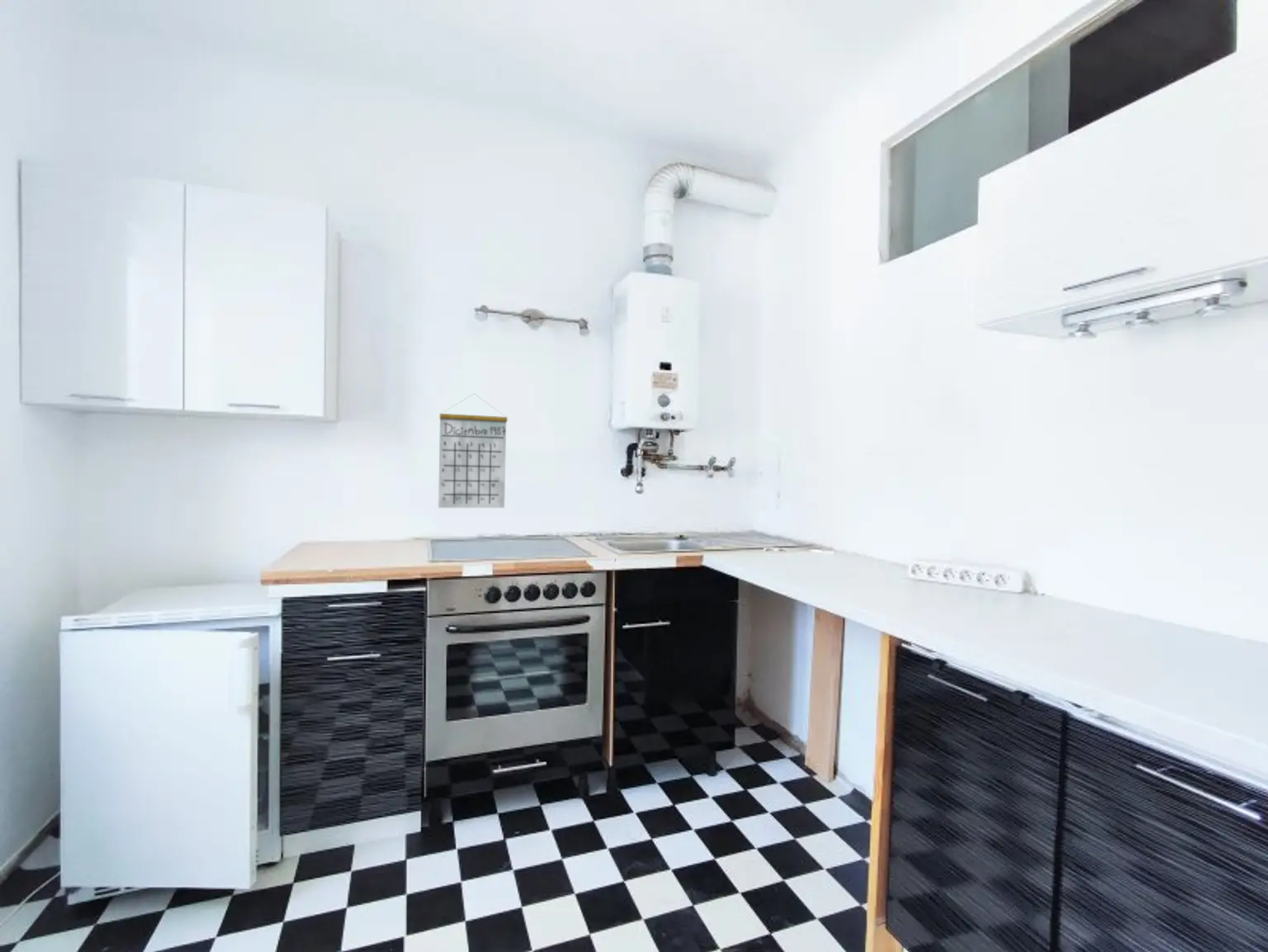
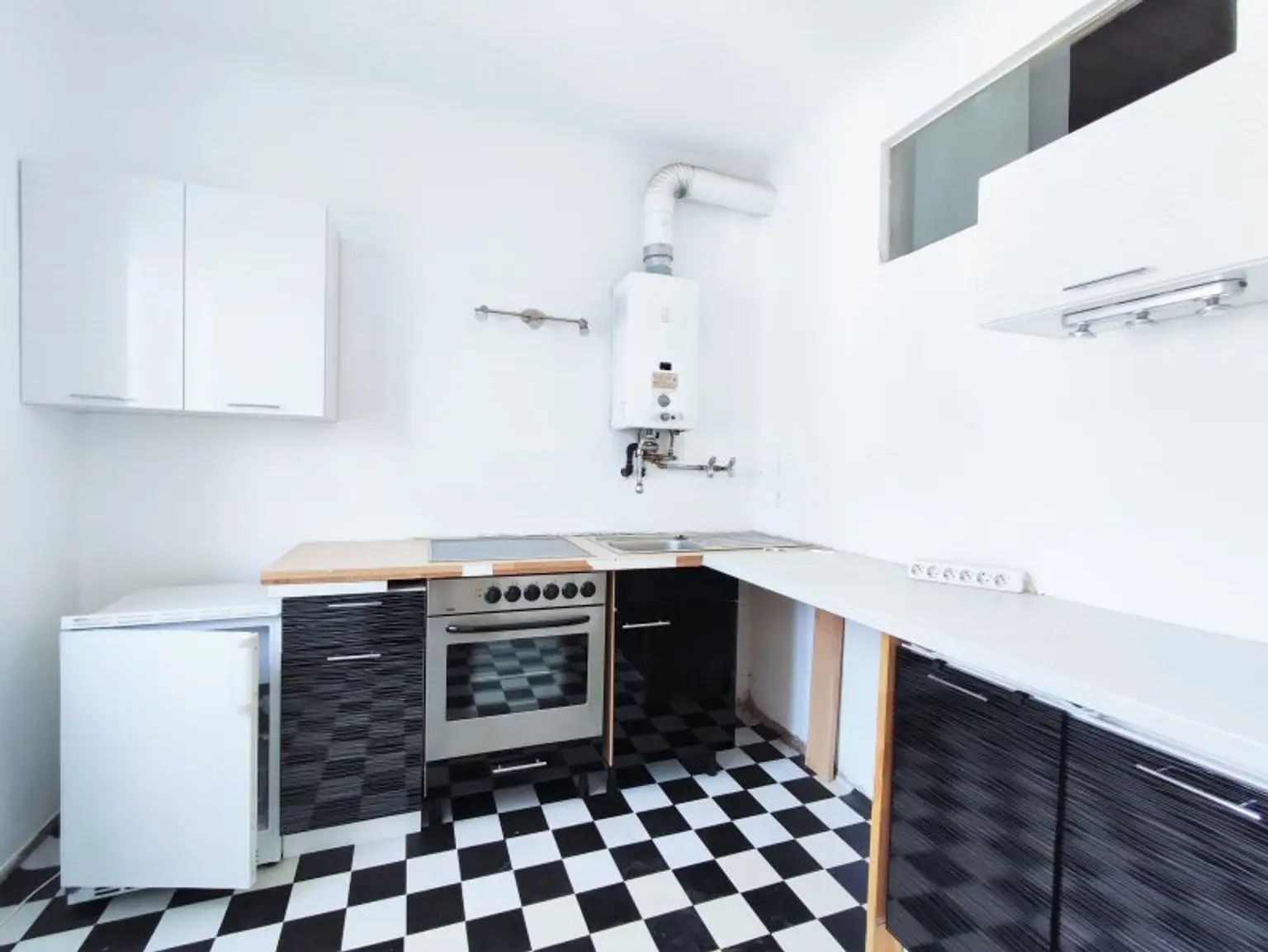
- calendar (473, 450)
